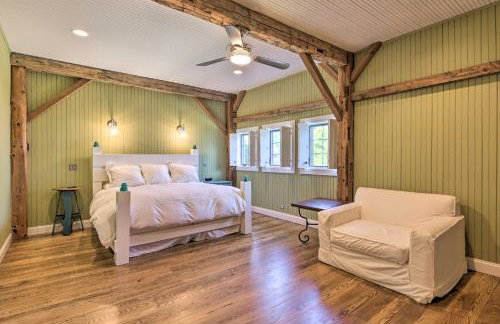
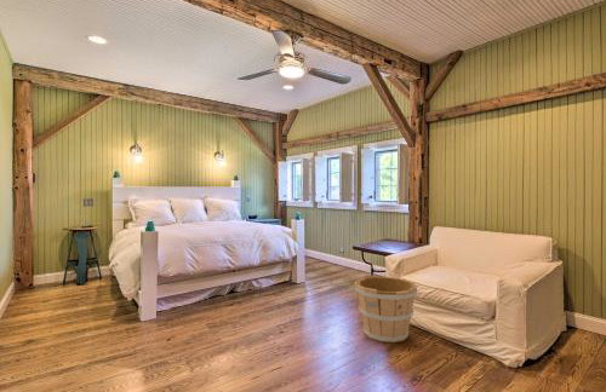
+ wooden bucket (384, 307)
